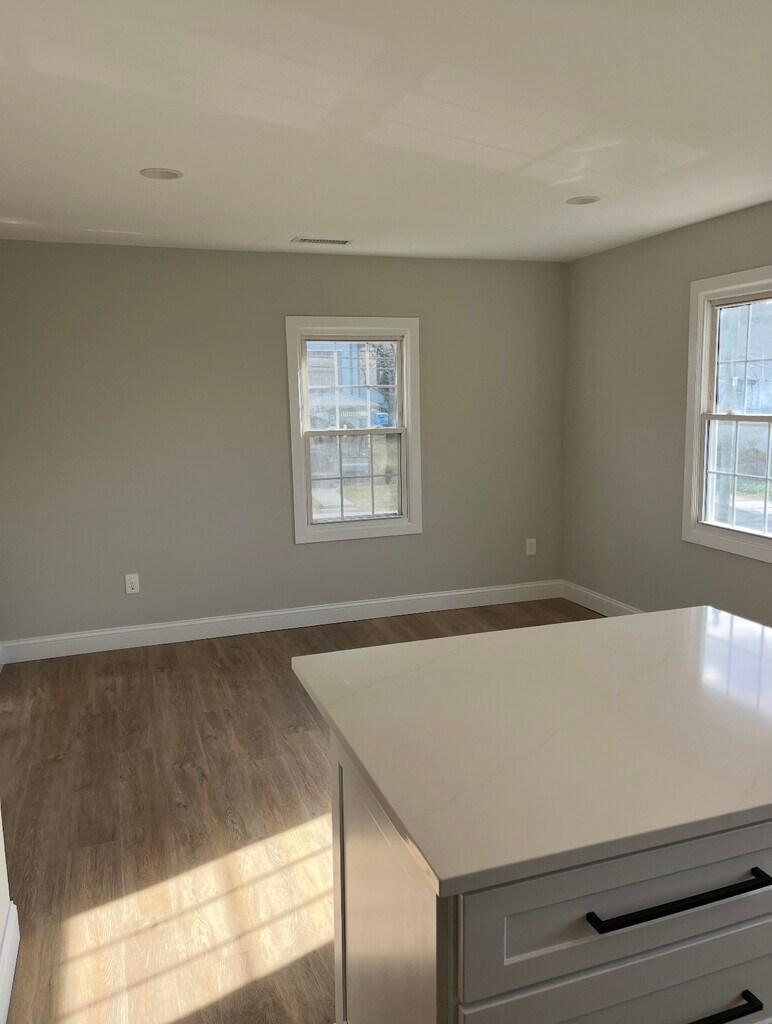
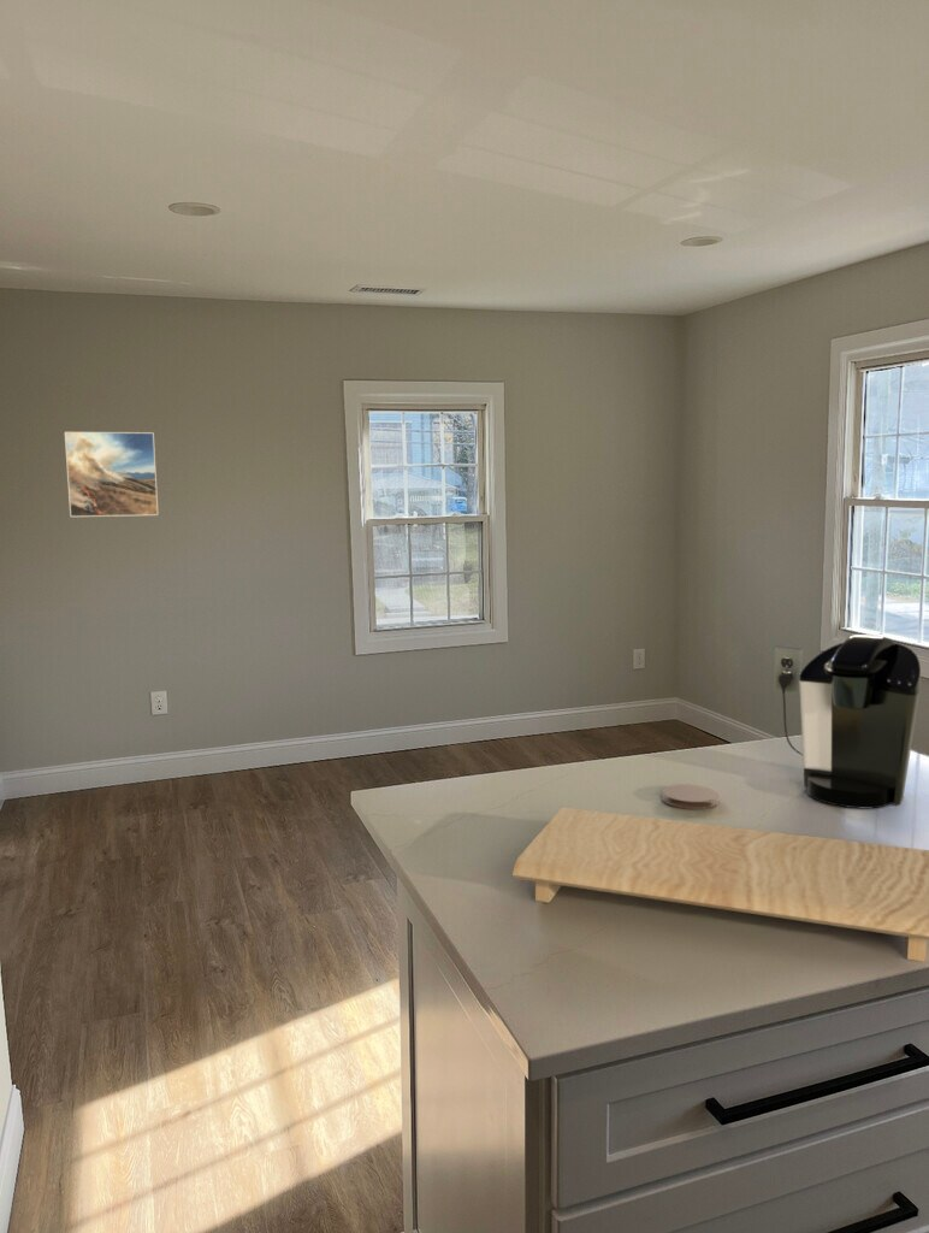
+ coffee maker (829, 709)
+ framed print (112, 474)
+ coaster (690, 796)
+ cutting board (728, 877)
